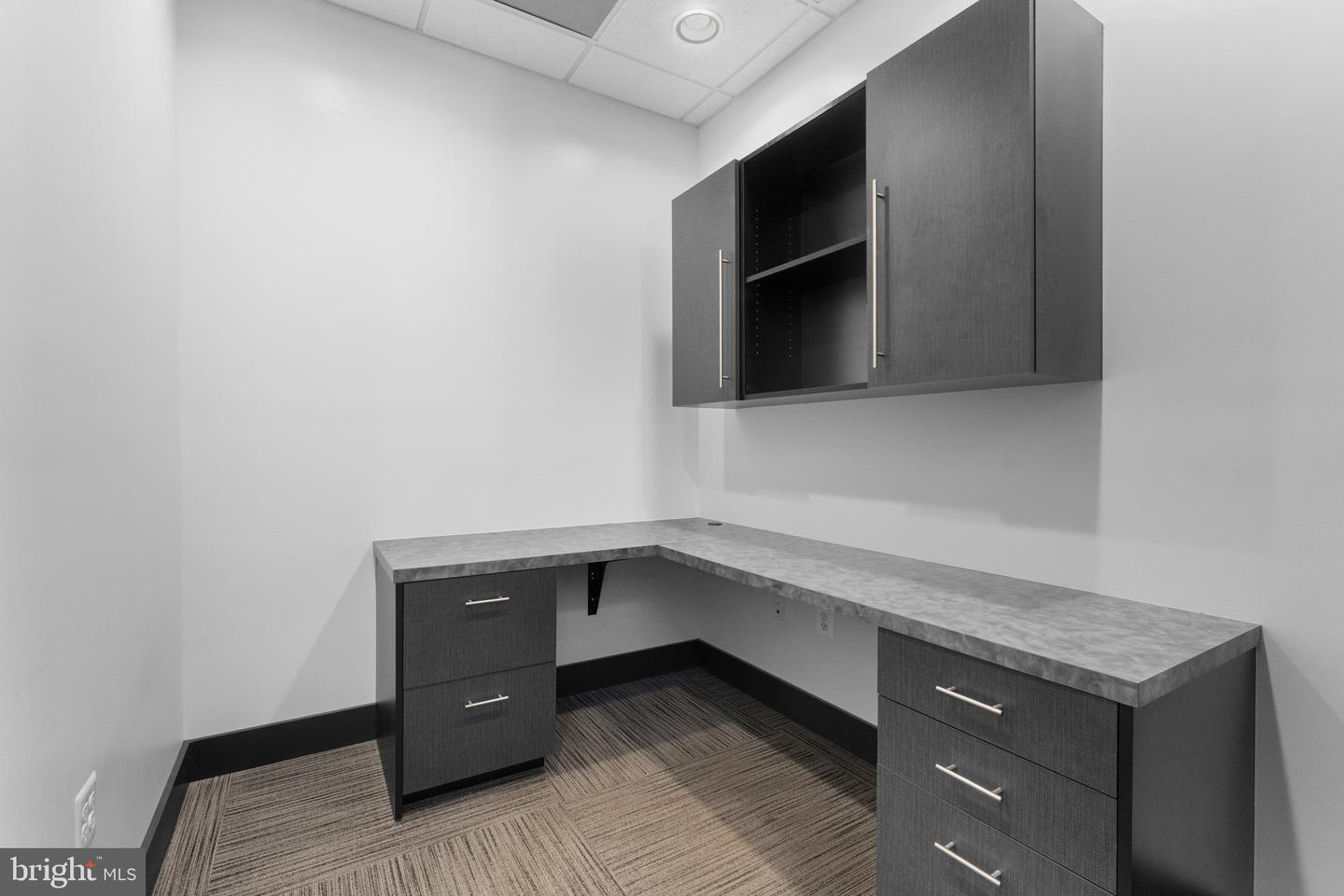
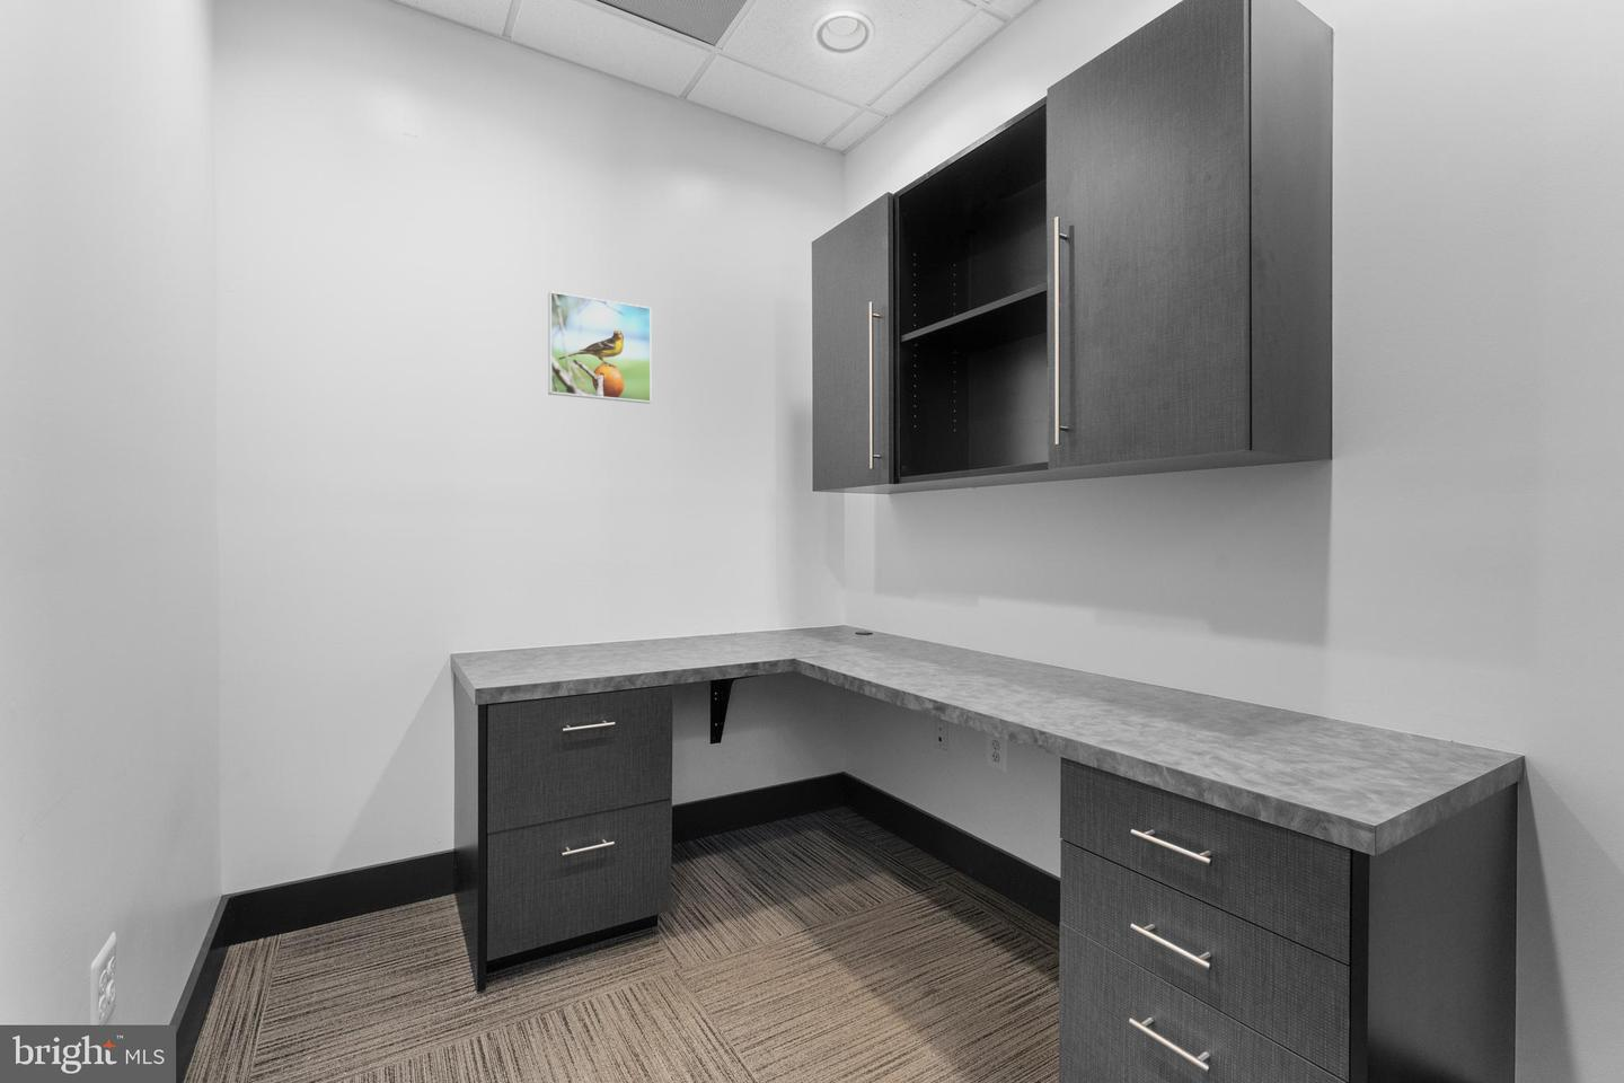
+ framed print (601, 349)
